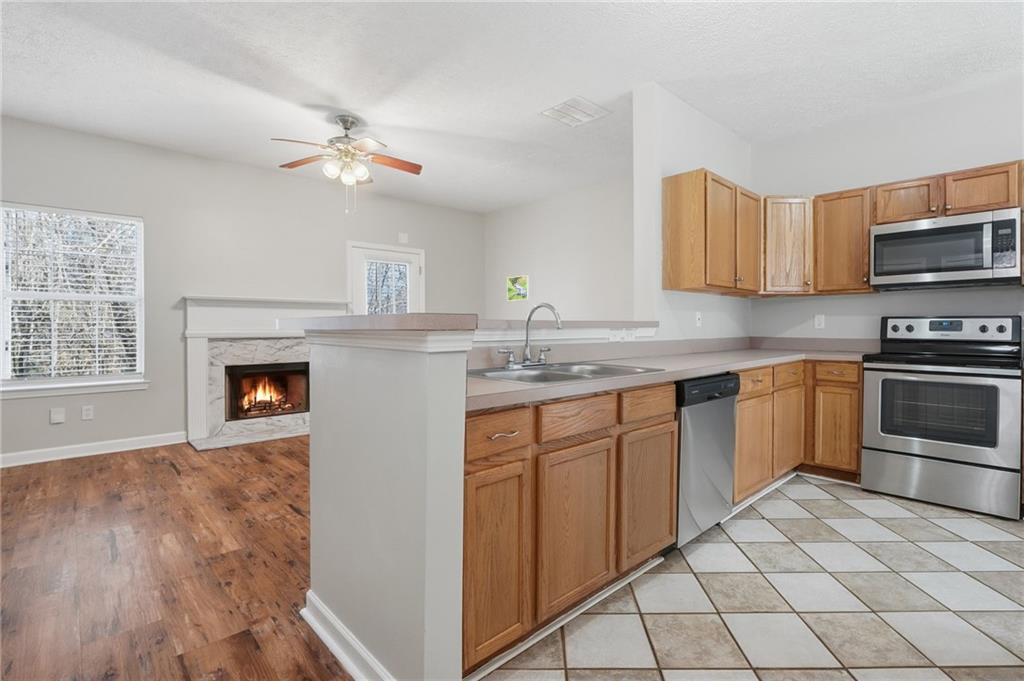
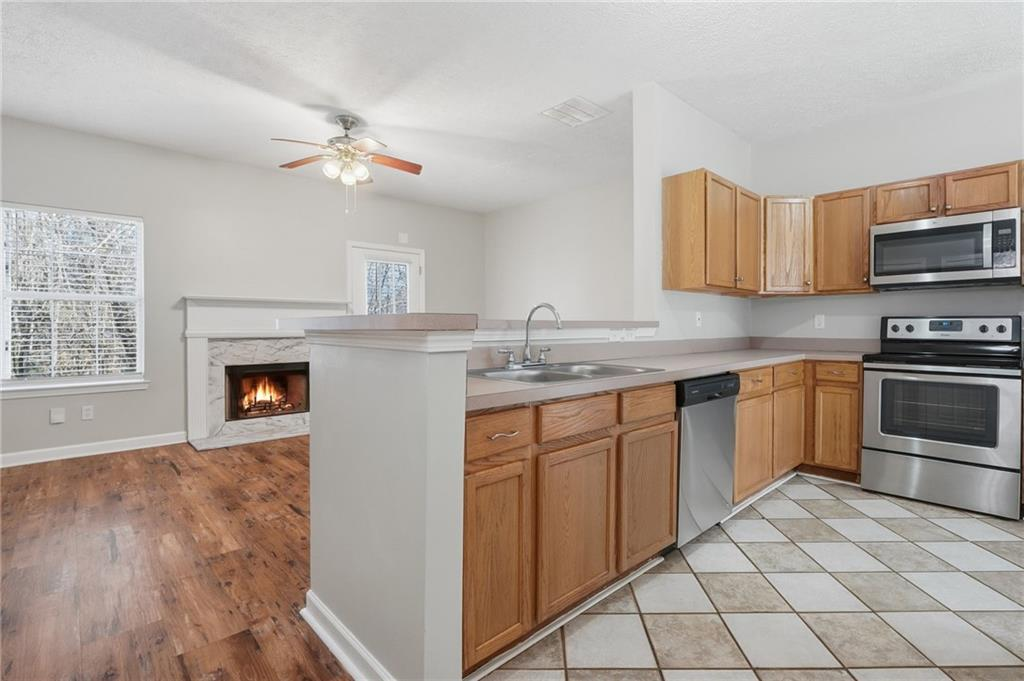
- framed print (517, 288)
